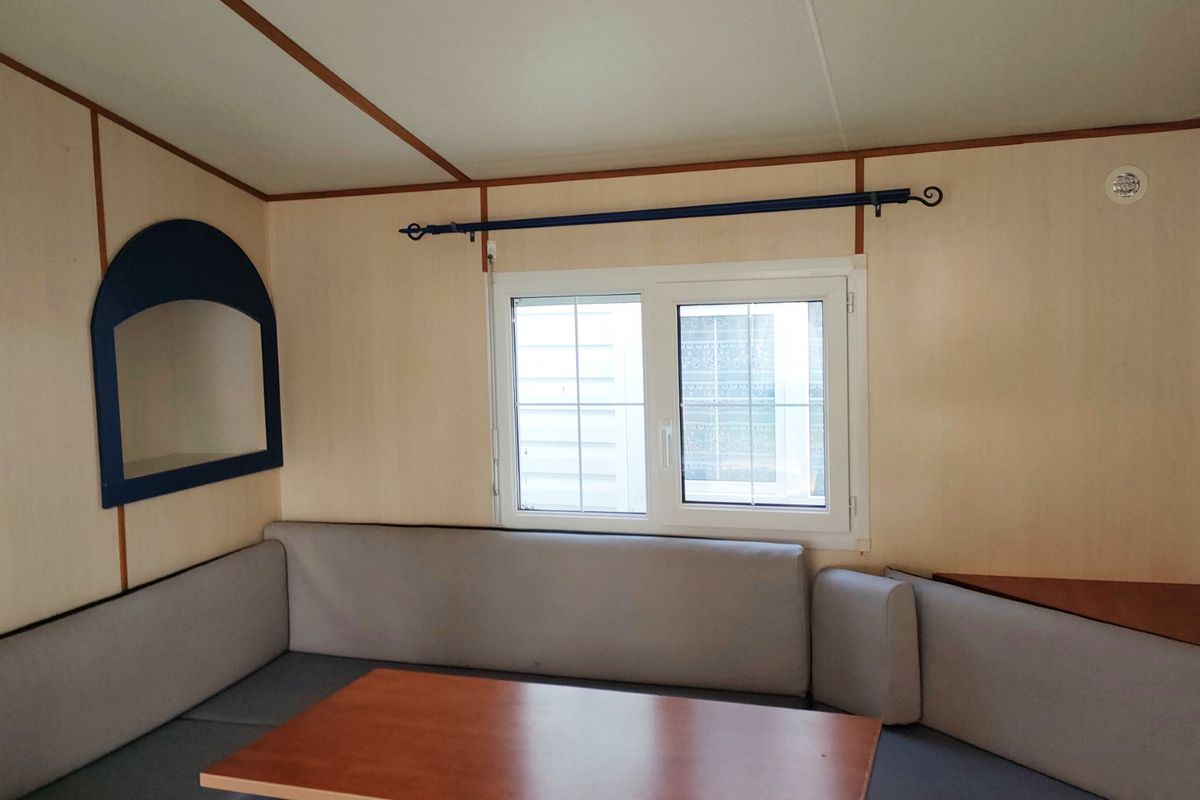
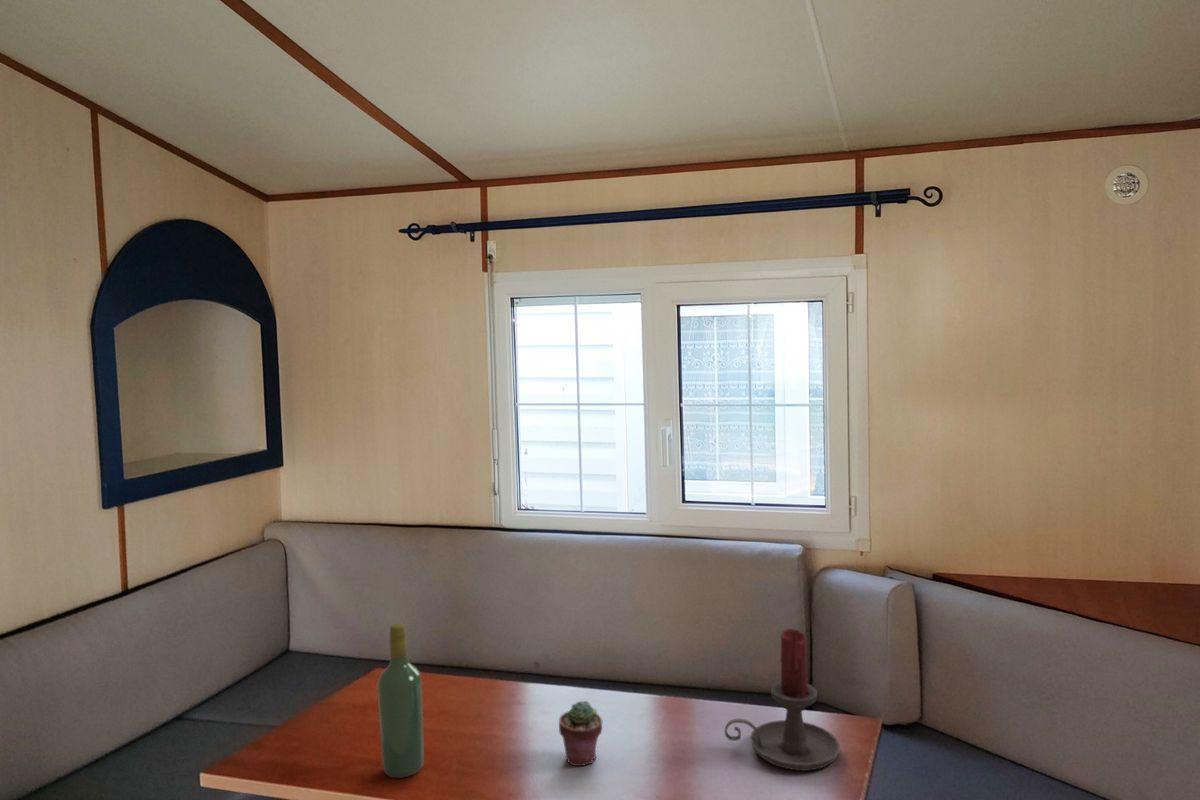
+ potted succulent (580, 730)
+ candle holder (780, 691)
+ wine bottle (400, 697)
